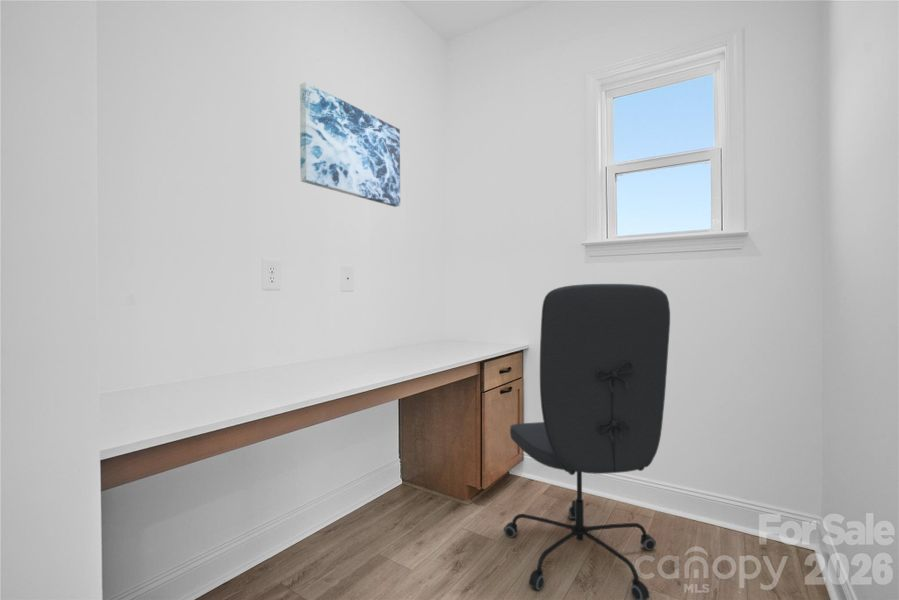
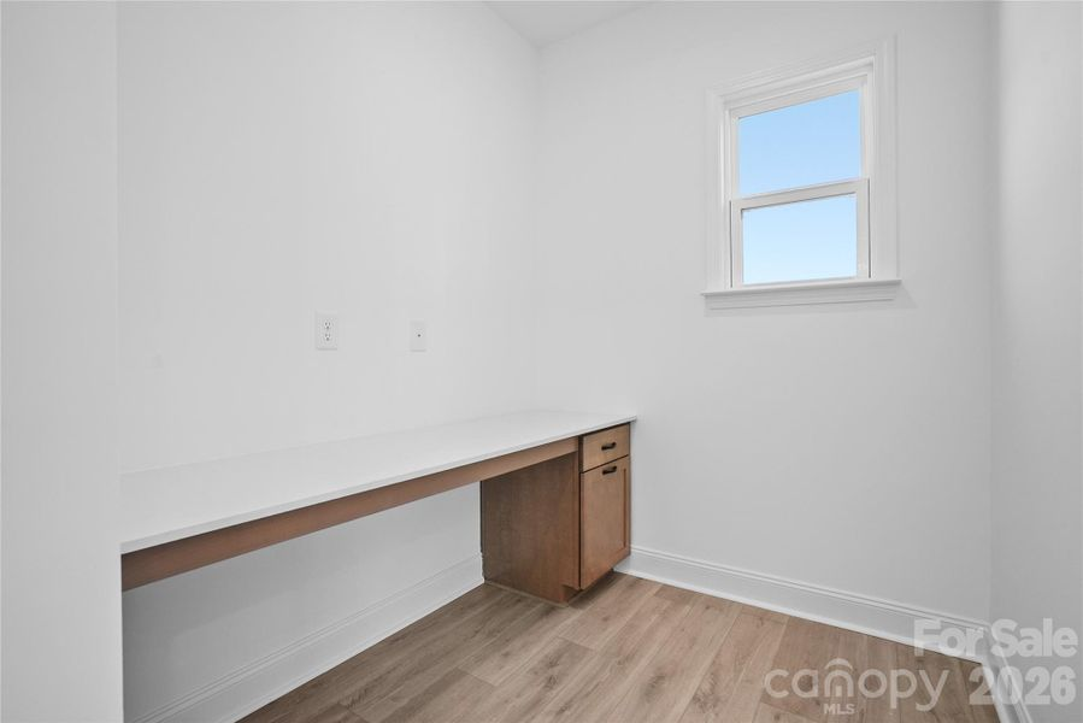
- office chair (579, 421)
- wall art (355, 152)
